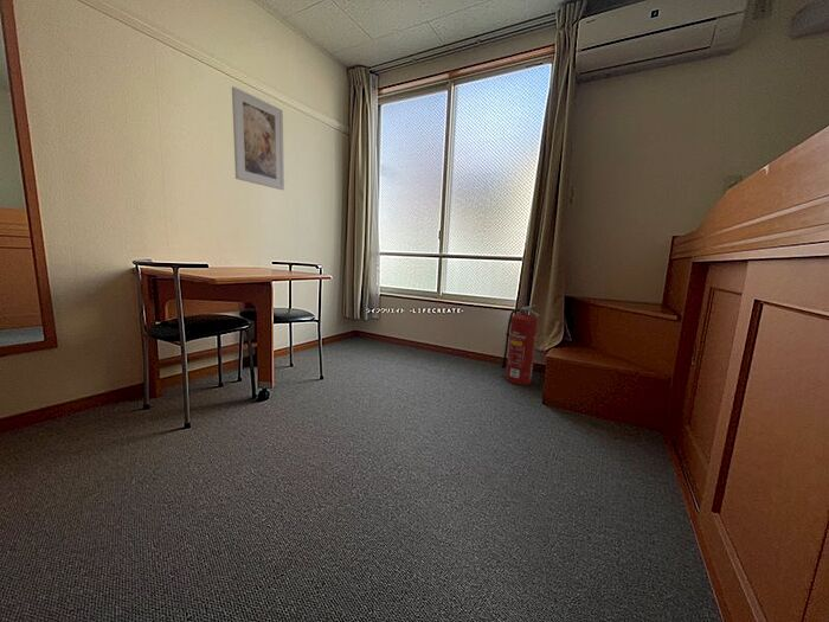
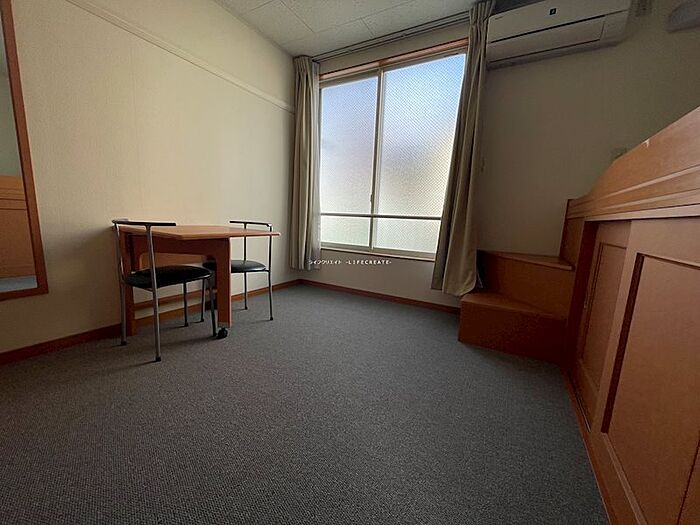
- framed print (259, 142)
- fire extinguisher (519, 341)
